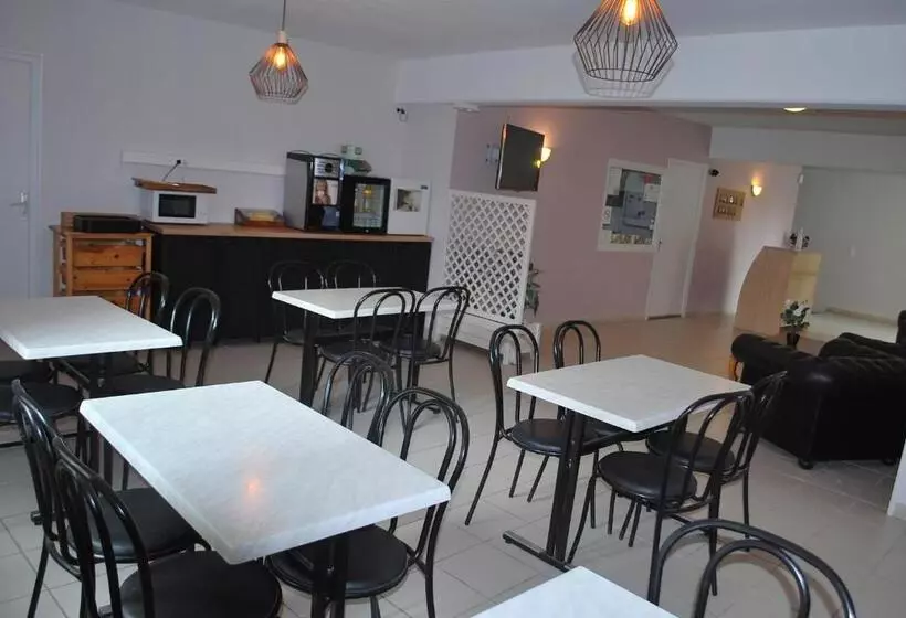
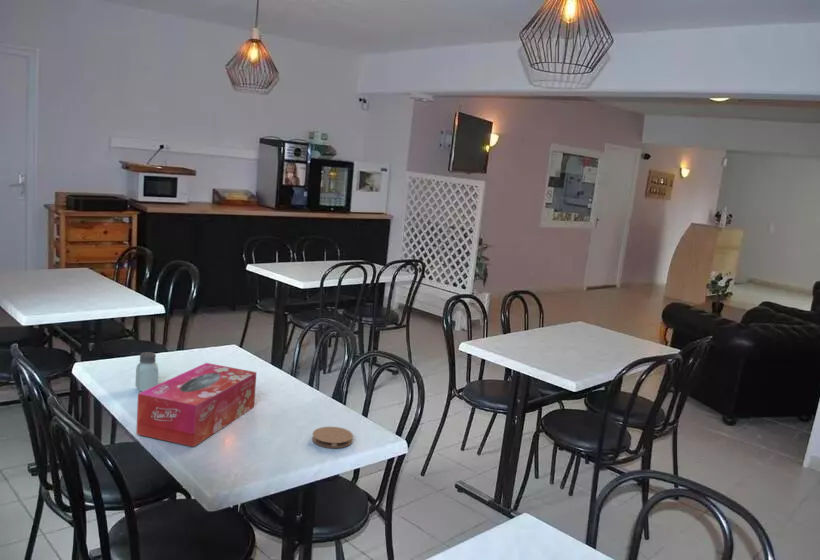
+ tissue box (200, 401)
+ saltshaker (147, 371)
+ coaster (332, 437)
